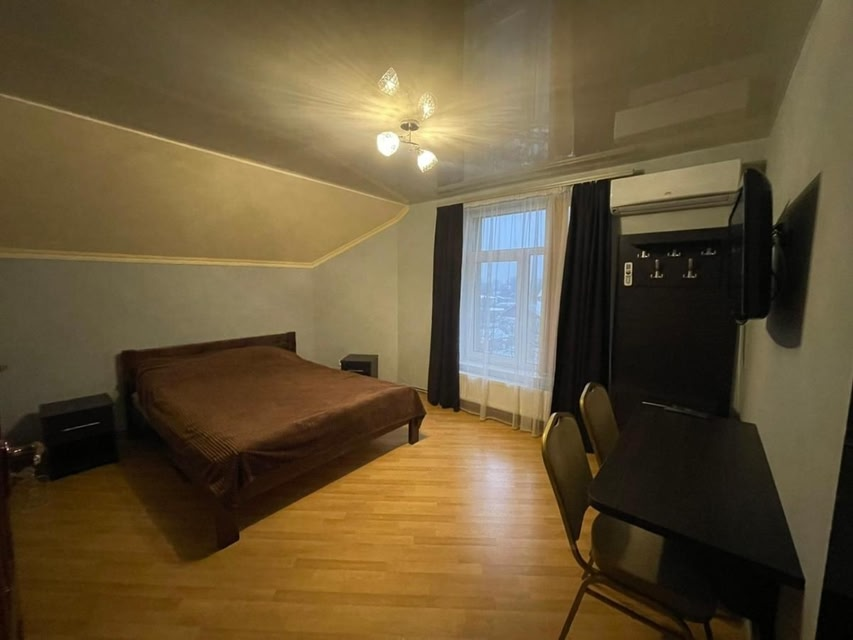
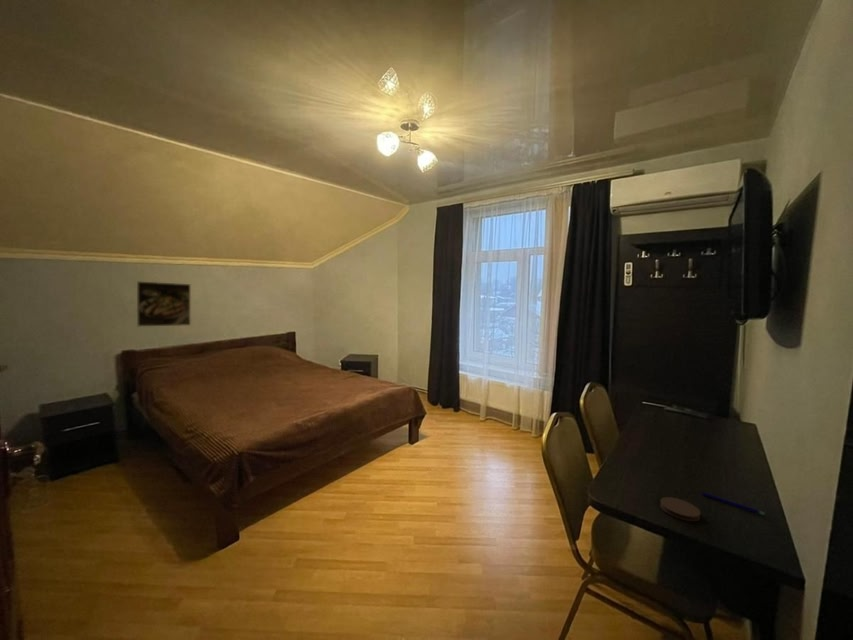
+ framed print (165, 304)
+ pen (732, 503)
+ coaster (679, 508)
